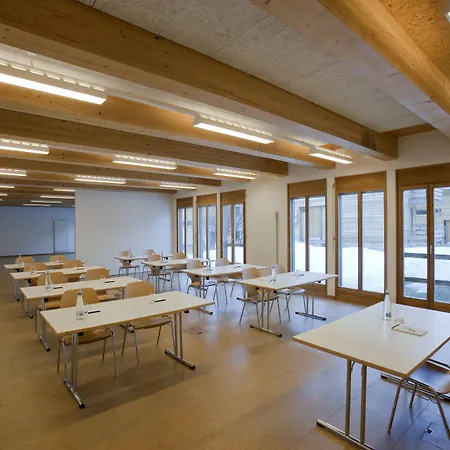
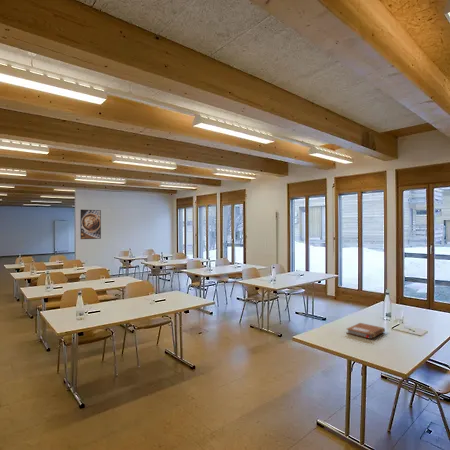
+ notebook (365, 330)
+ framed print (90, 224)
